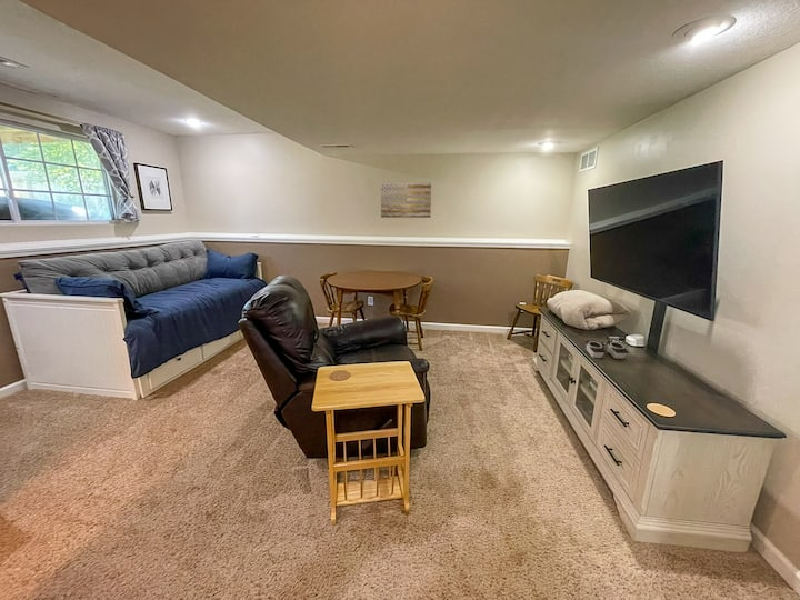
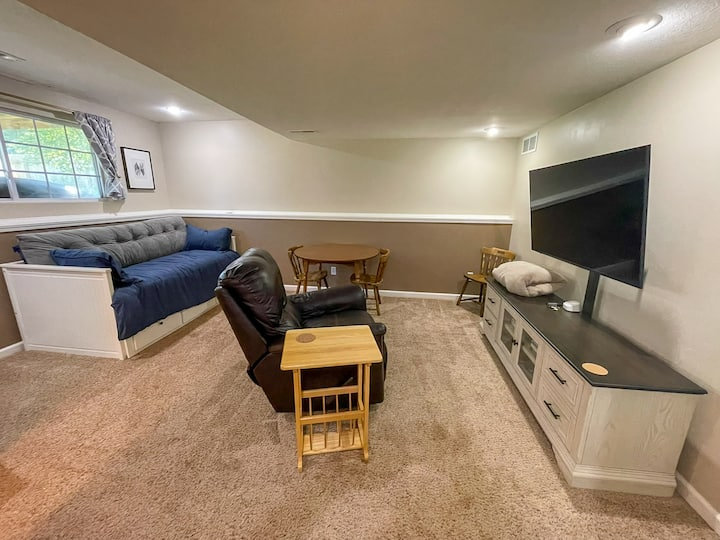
- wall art (406, 200)
- stereo (604, 350)
